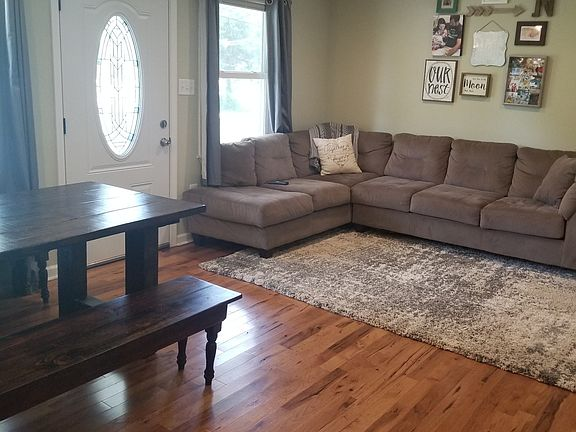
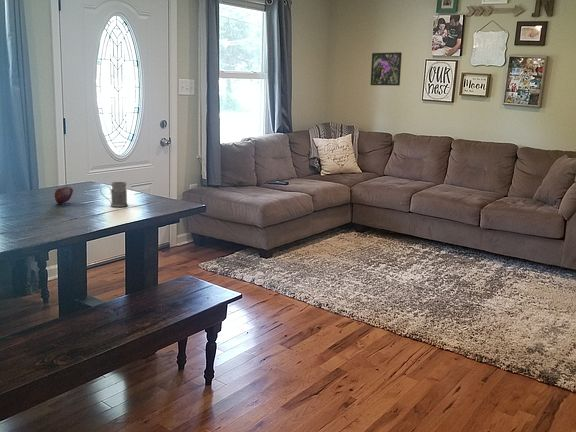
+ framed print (385, 69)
+ apple (64, 195)
+ mug (114, 194)
